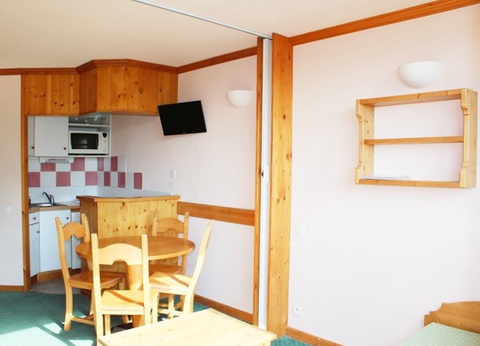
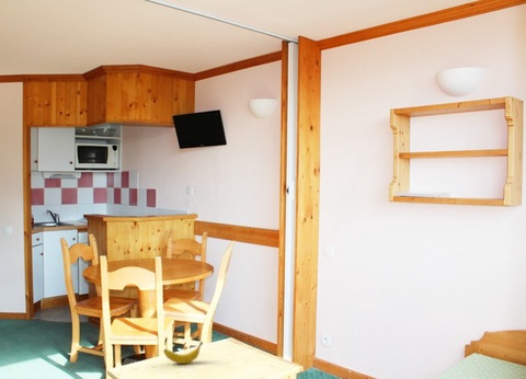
+ banana (184, 354)
